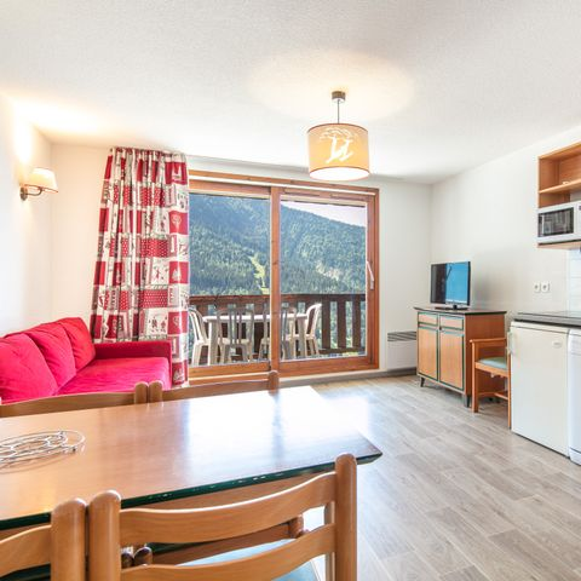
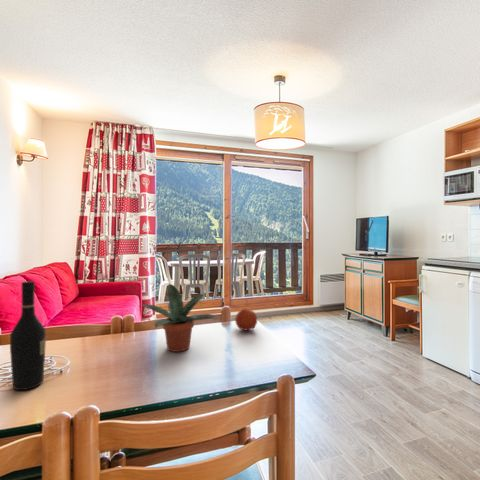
+ fruit (246, 319)
+ wine bottle (28, 333)
+ potted plant (178, 316)
